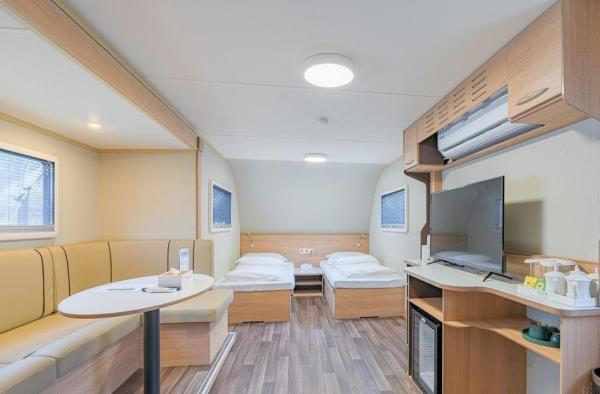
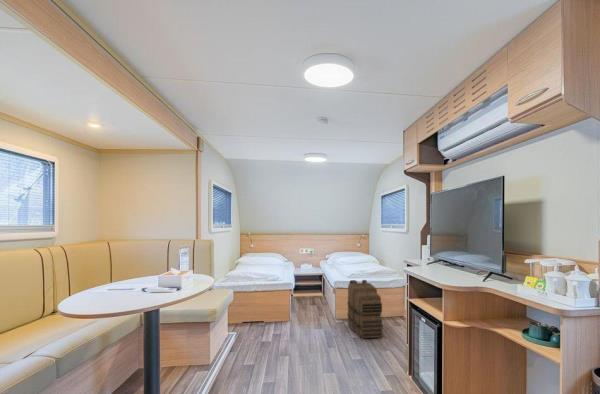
+ backpack (363, 307)
